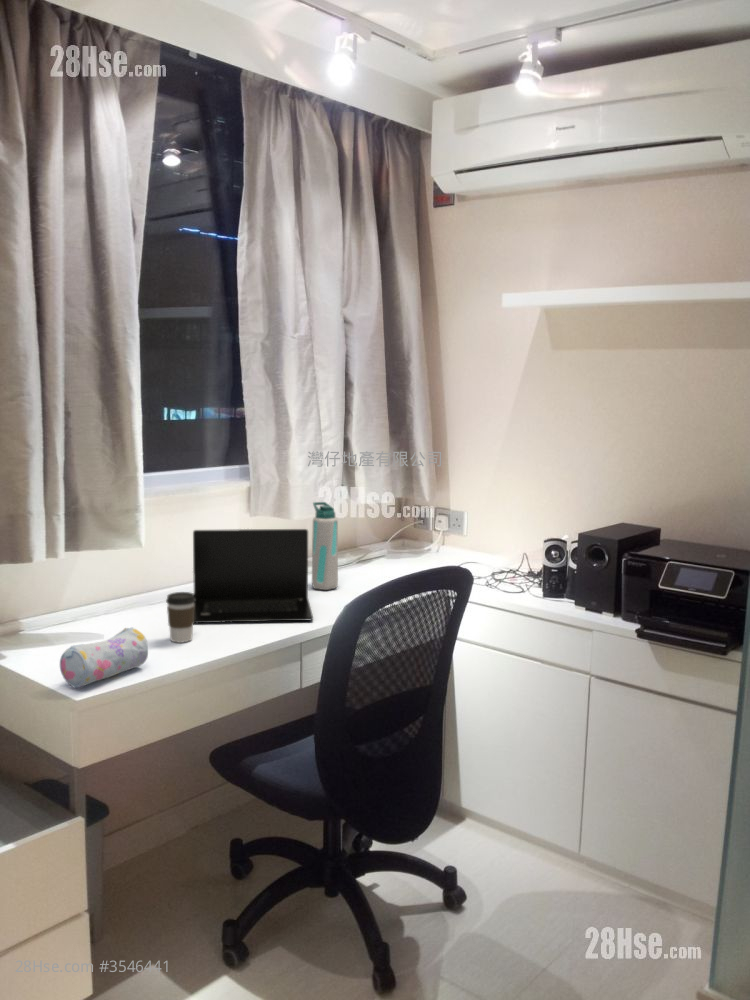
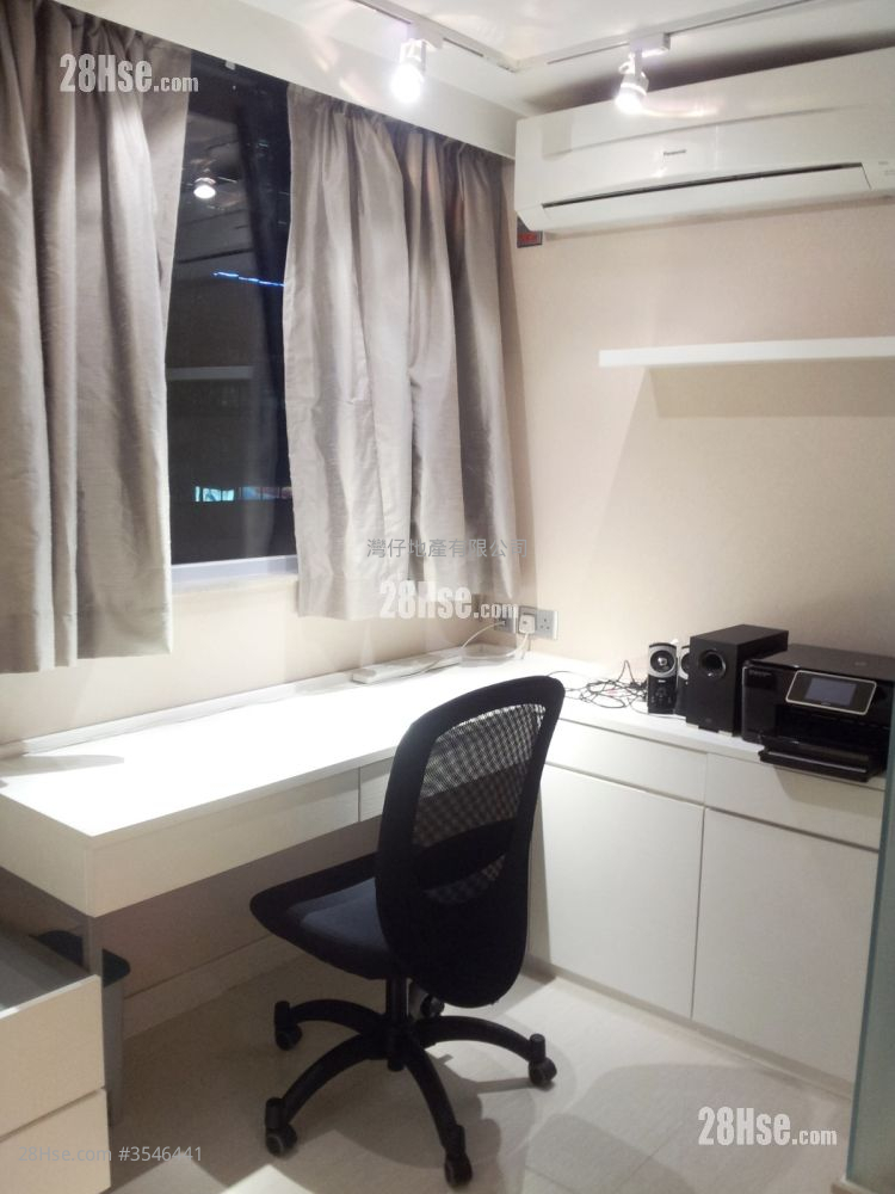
- coffee cup (181, 617)
- pencil case (105, 656)
- laptop (251, 574)
- water bottle (323, 545)
